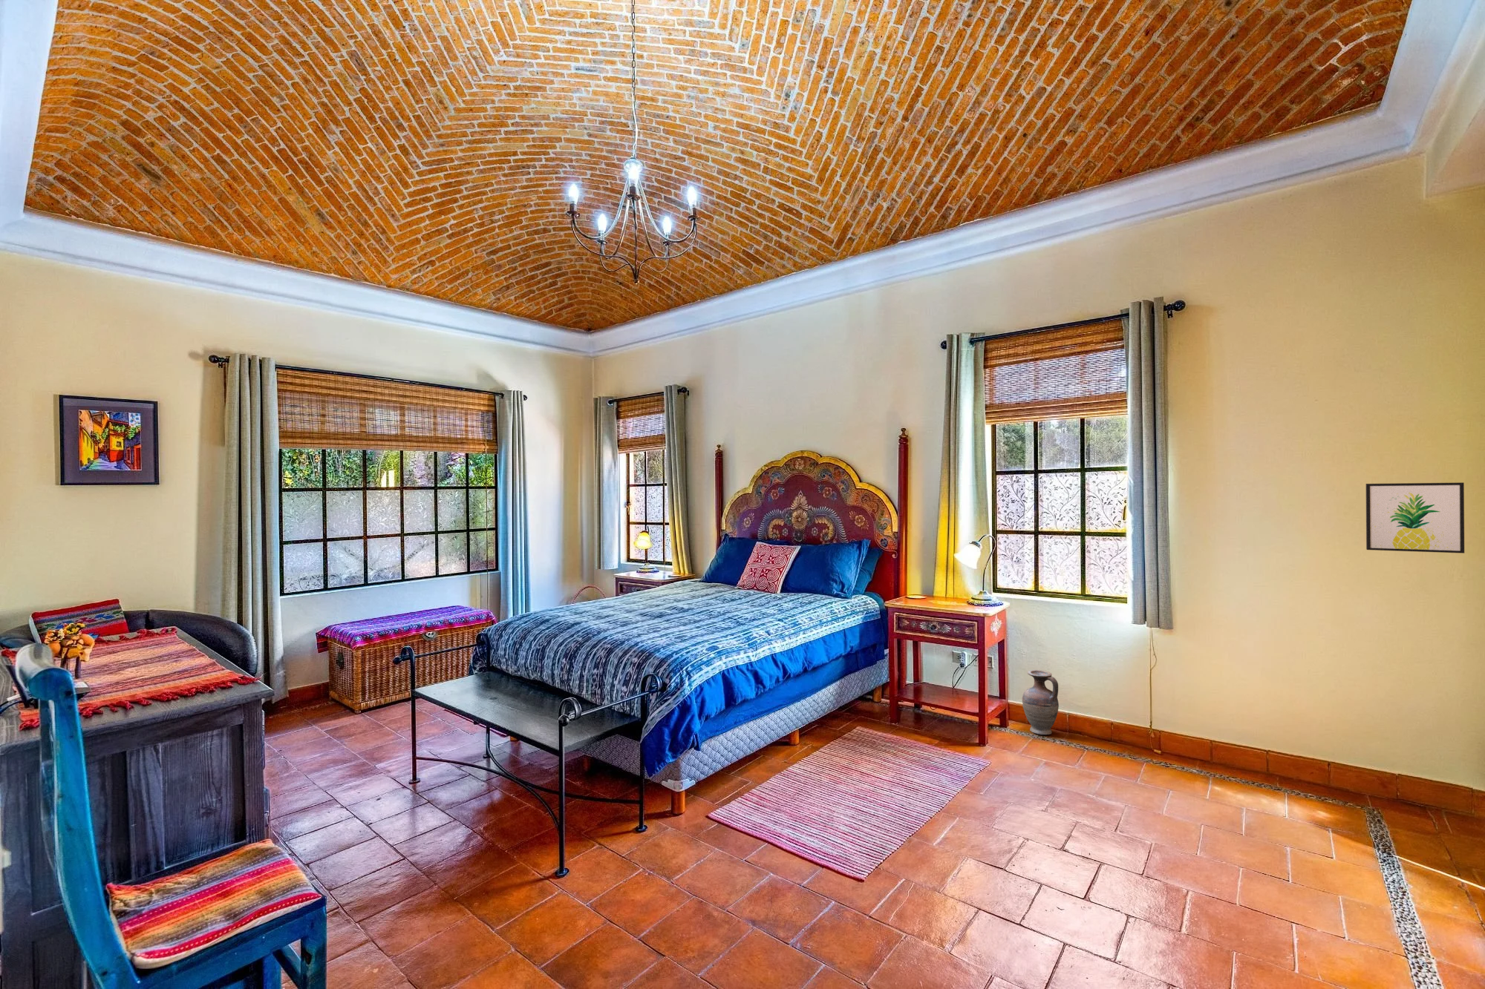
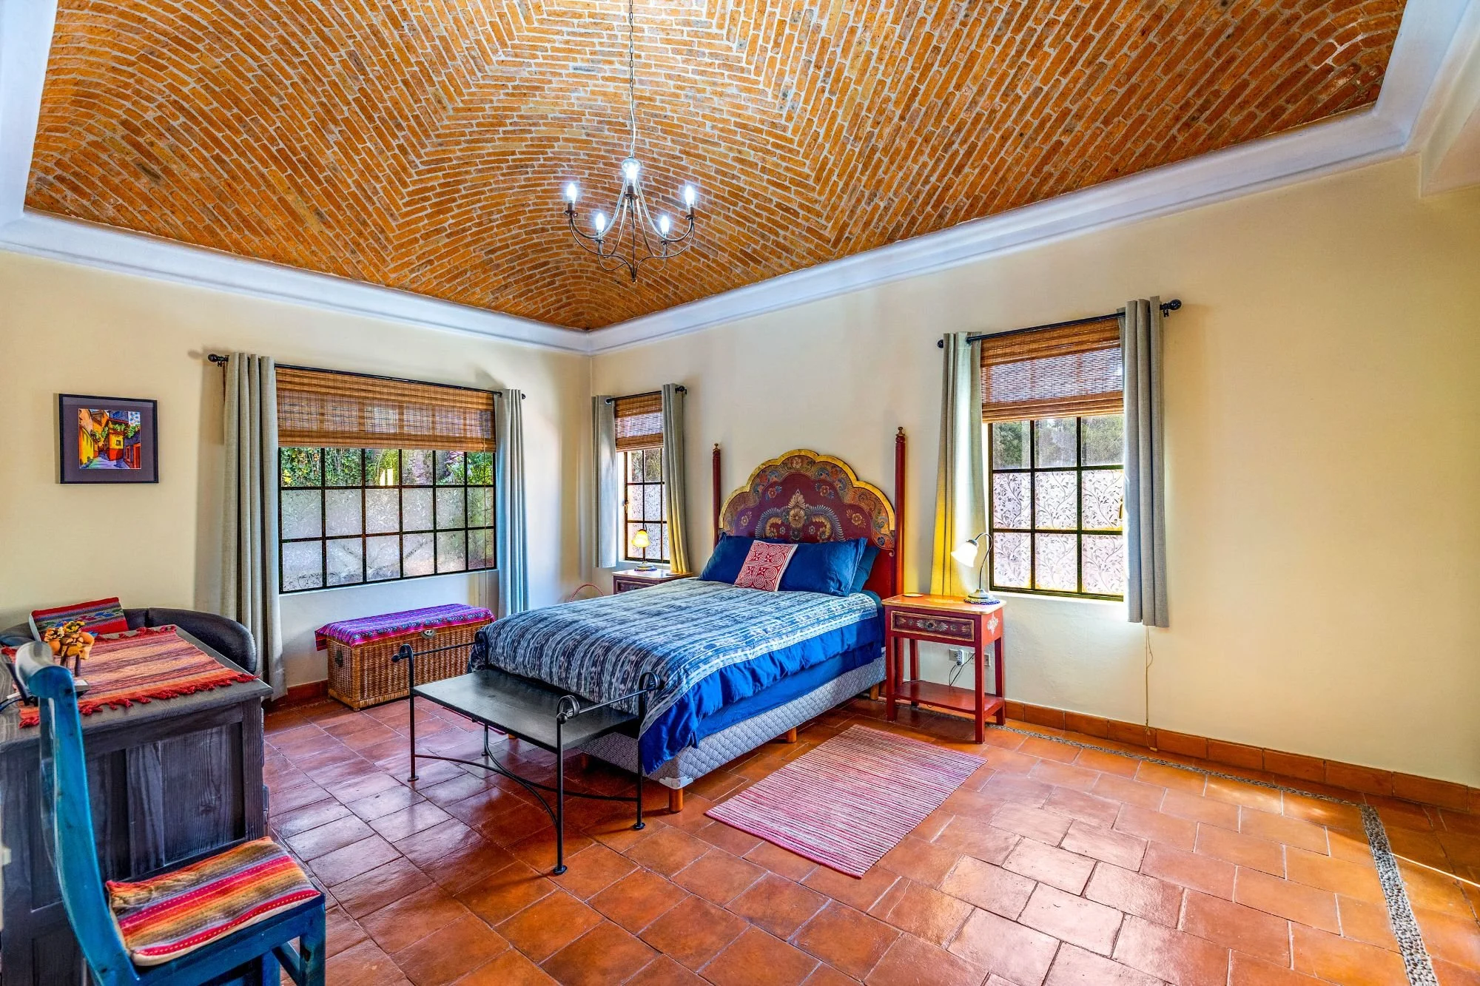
- wall art (1413, 518)
- vase (1040, 702)
